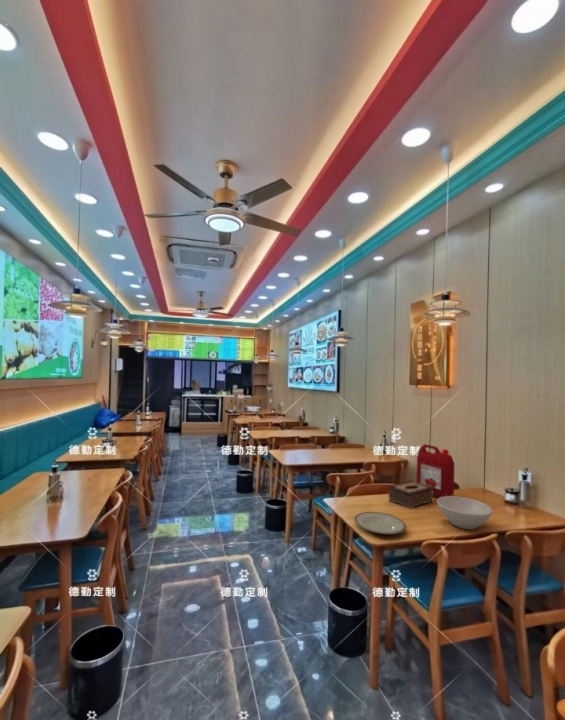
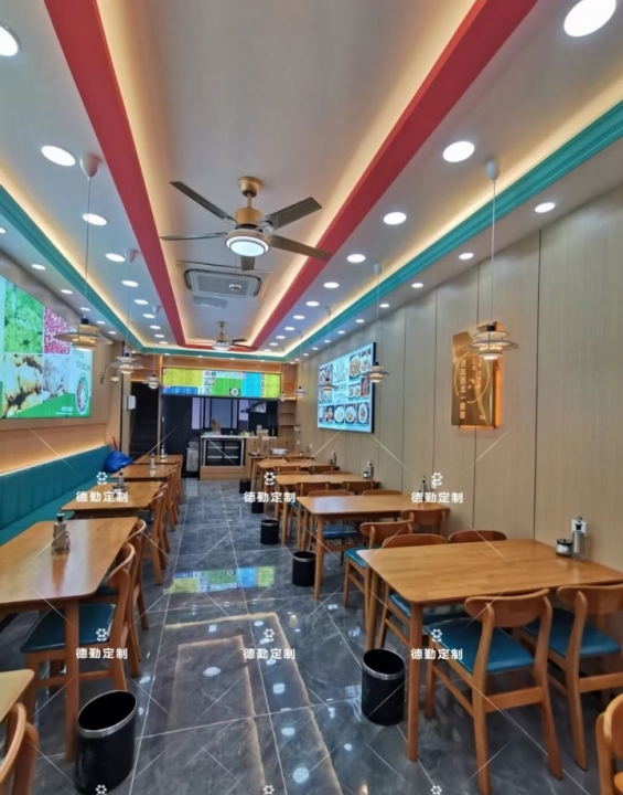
- plate (379, 524)
- tissue box (410, 493)
- bowl (463, 514)
- ketchup jug (434, 470)
